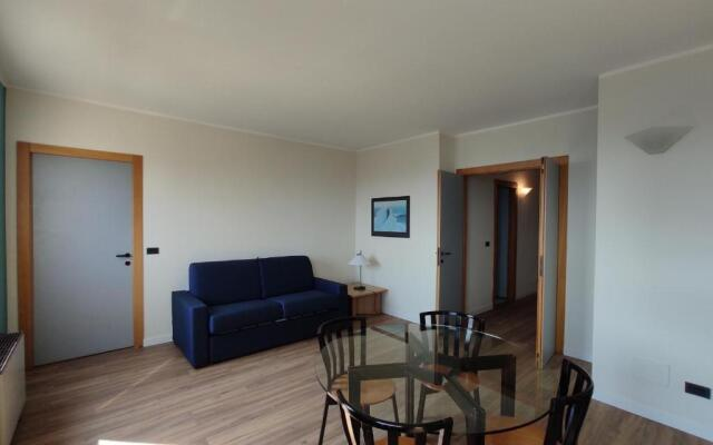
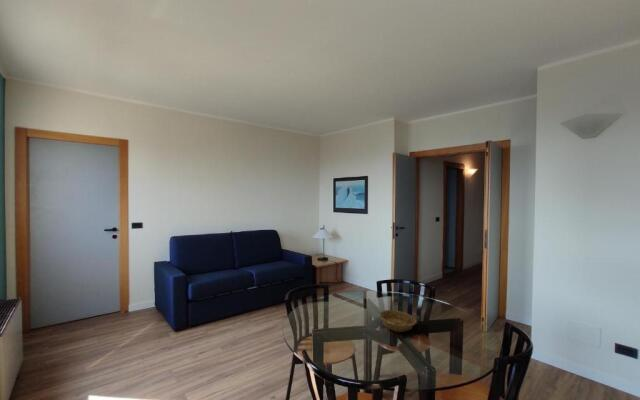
+ decorative bowl (397, 321)
